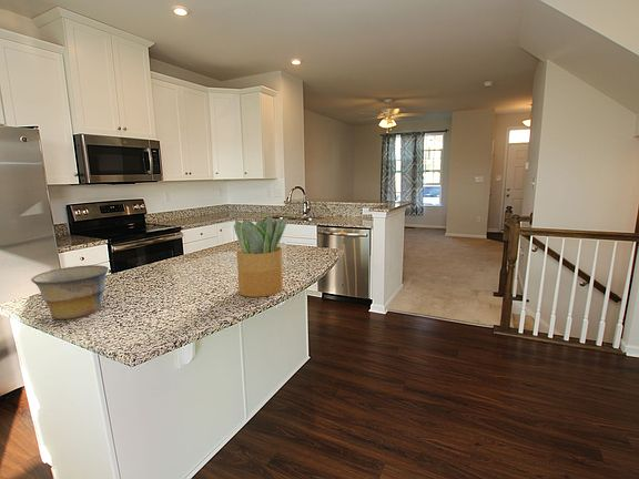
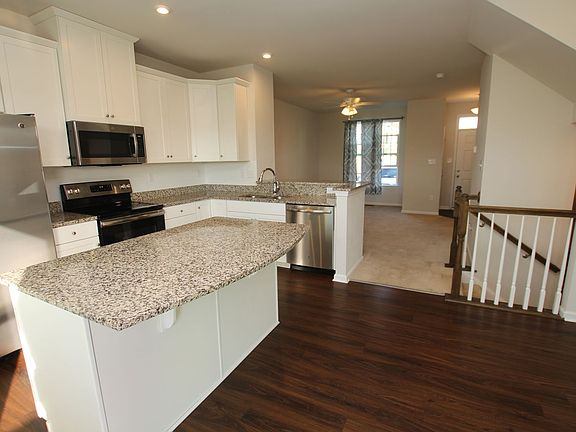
- potted plant (263, 253)
- bowl (74, 293)
